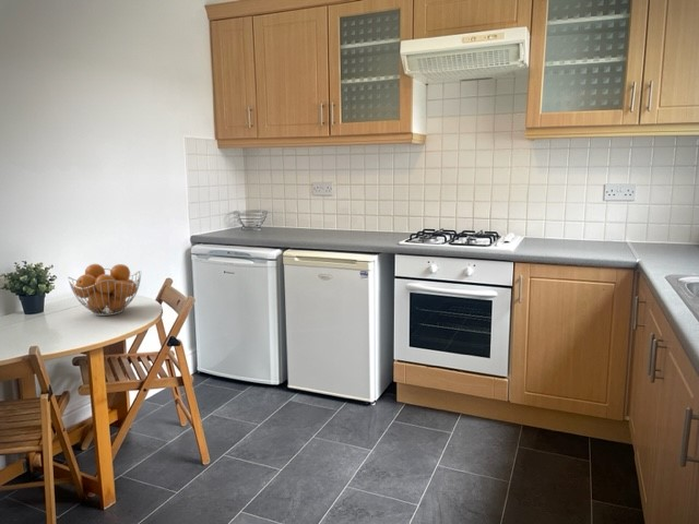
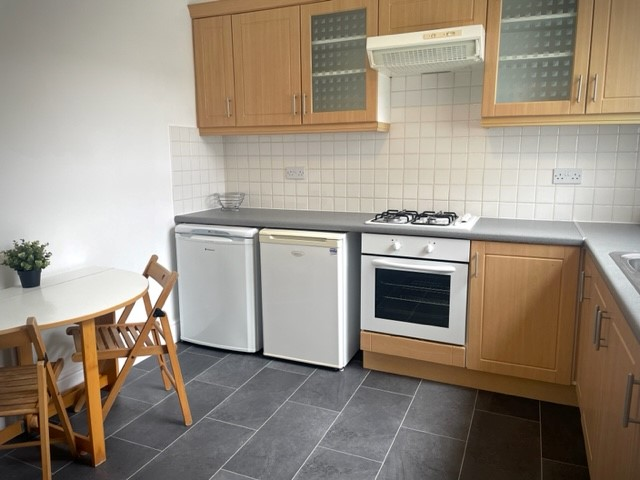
- fruit basket (106, 288)
